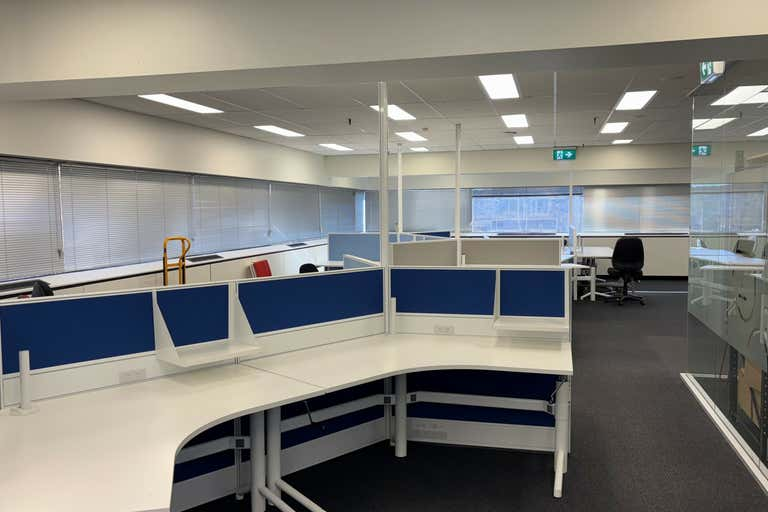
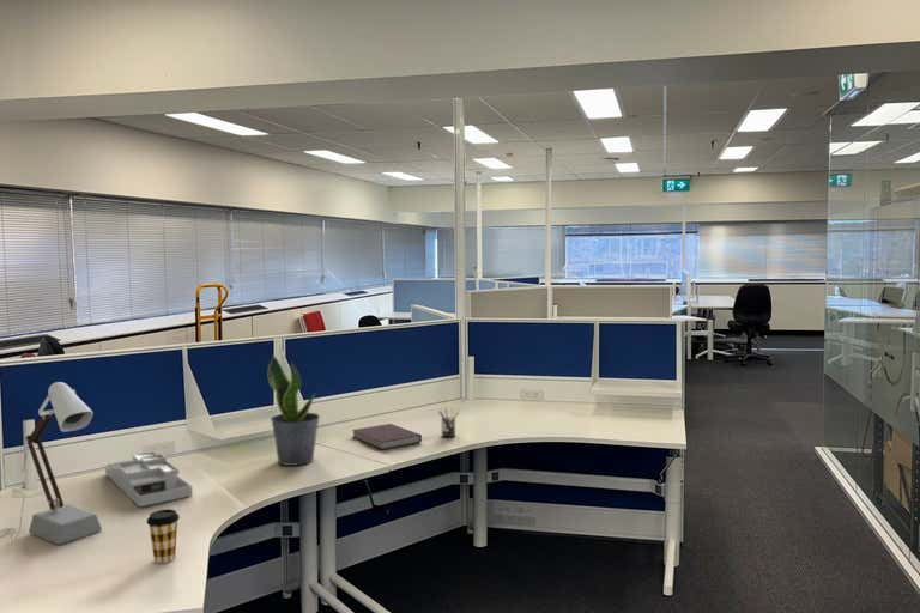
+ desk organizer (146, 472)
+ coffee cup (163, 536)
+ notebook (386, 436)
+ potted plant (295, 407)
+ pen holder (449, 420)
+ desk lamp (46, 455)
